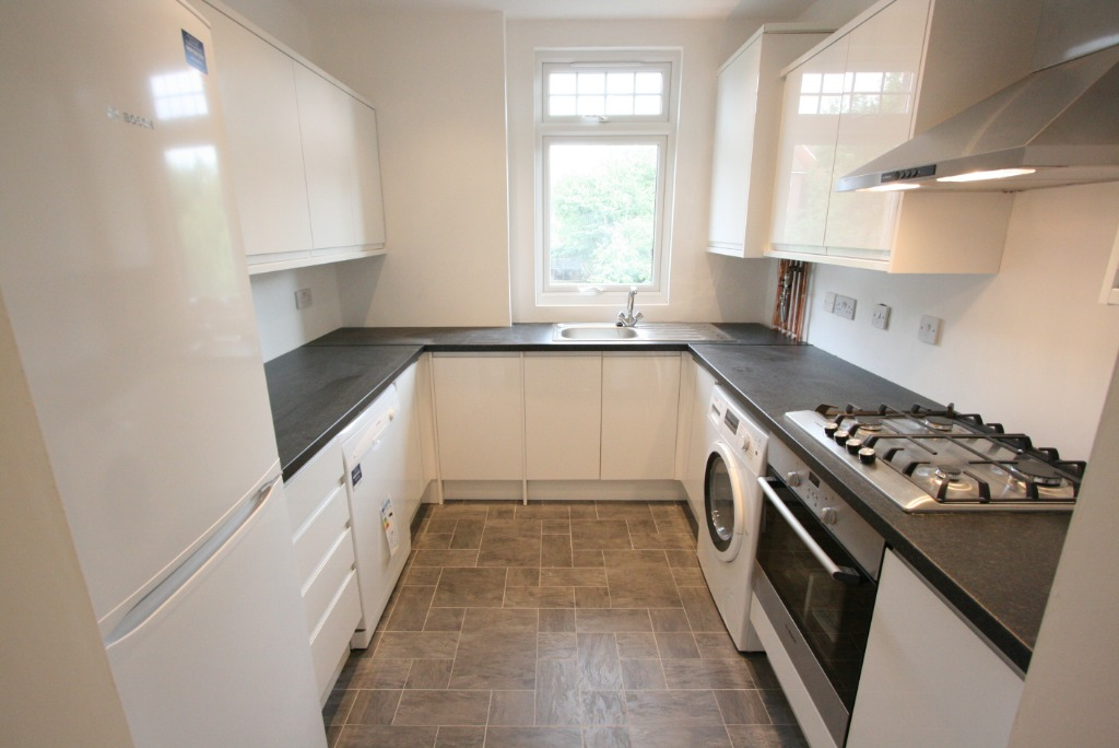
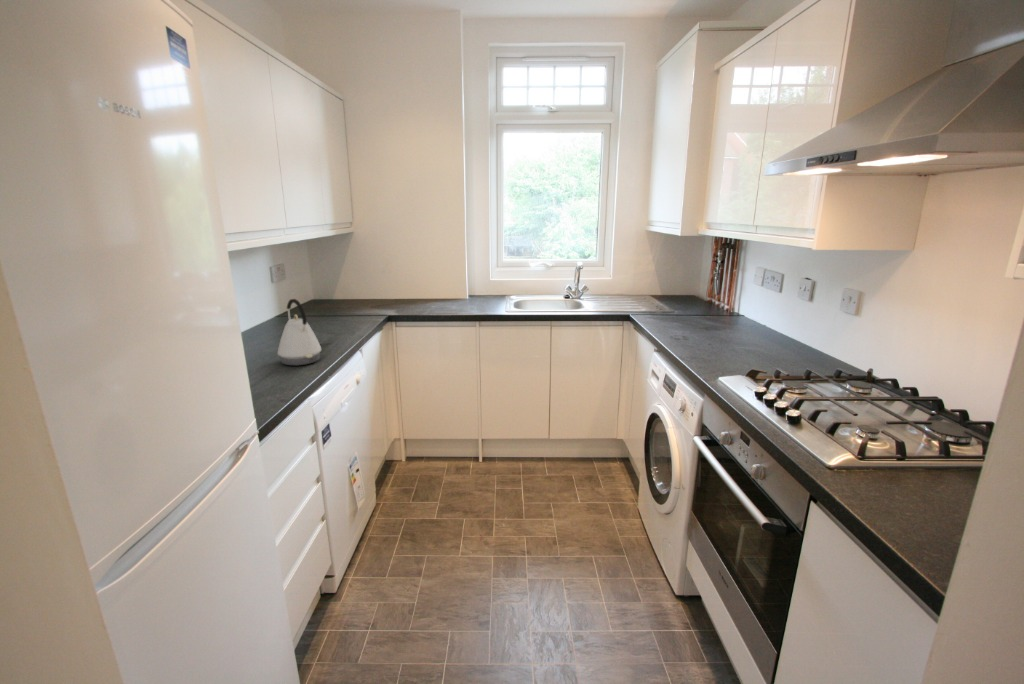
+ kettle (296, 330)
